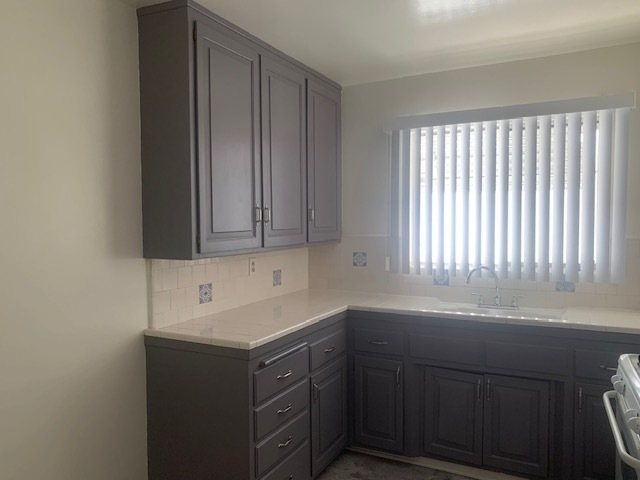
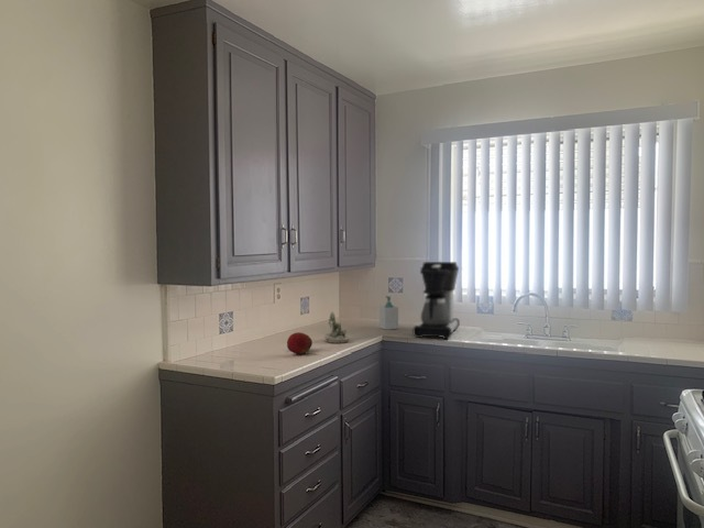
+ coffee maker (437, 298)
+ soap bottle (388, 311)
+ succulent planter (337, 326)
+ fruit (299, 342)
